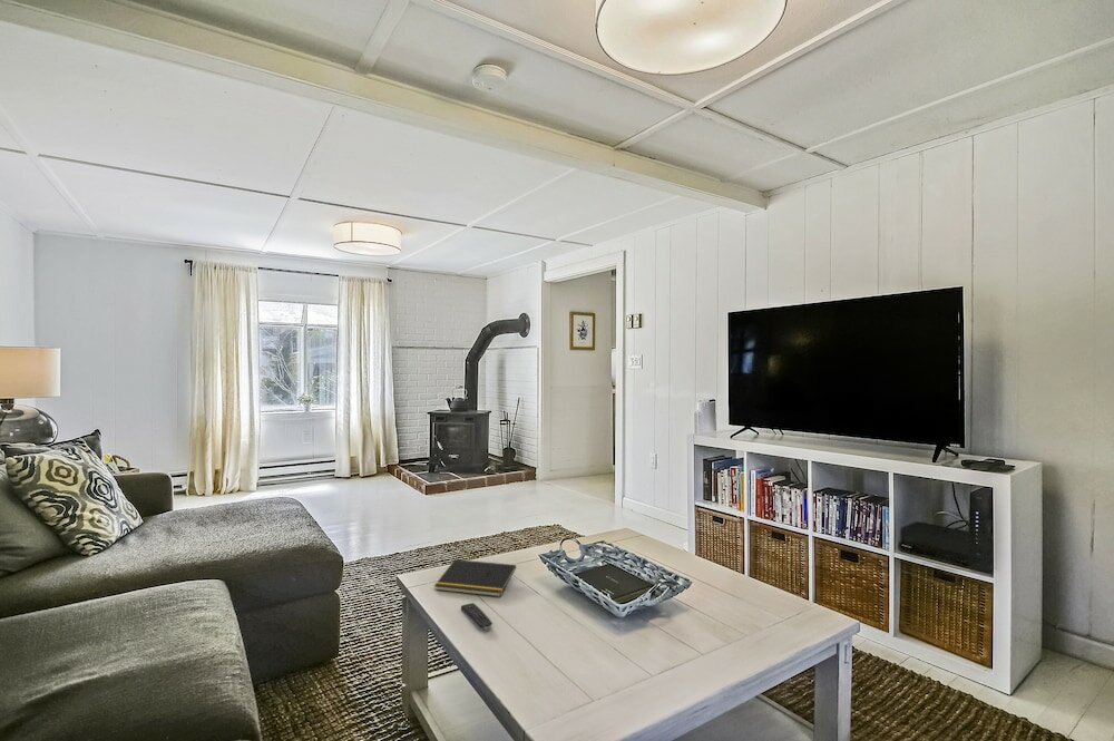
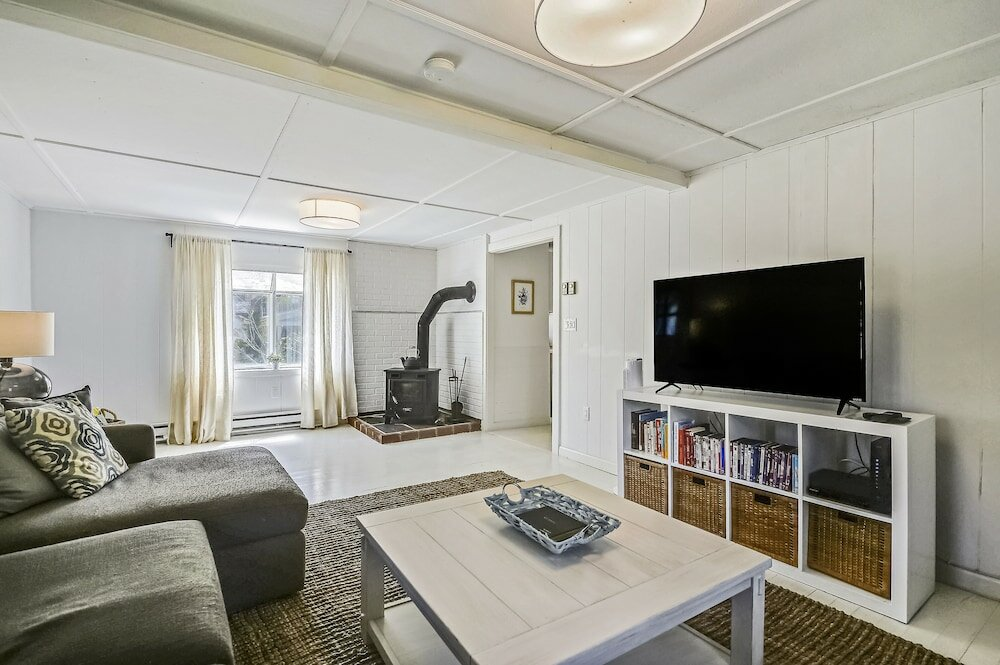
- notepad (476, 576)
- remote control (477, 615)
